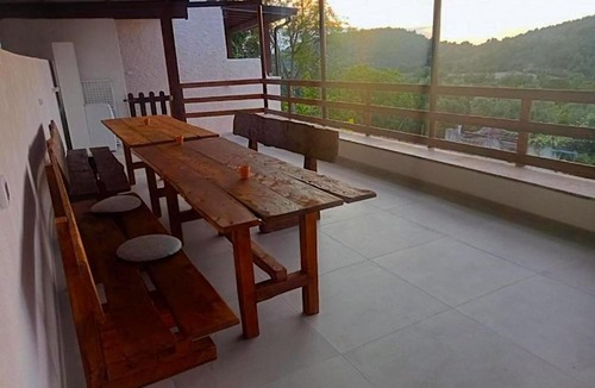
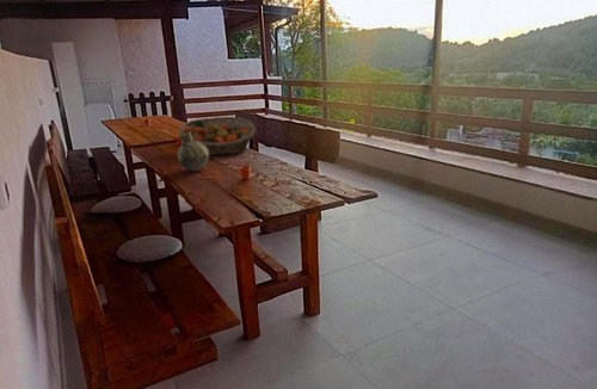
+ pitcher (192, 150)
+ fruit basket (219, 135)
